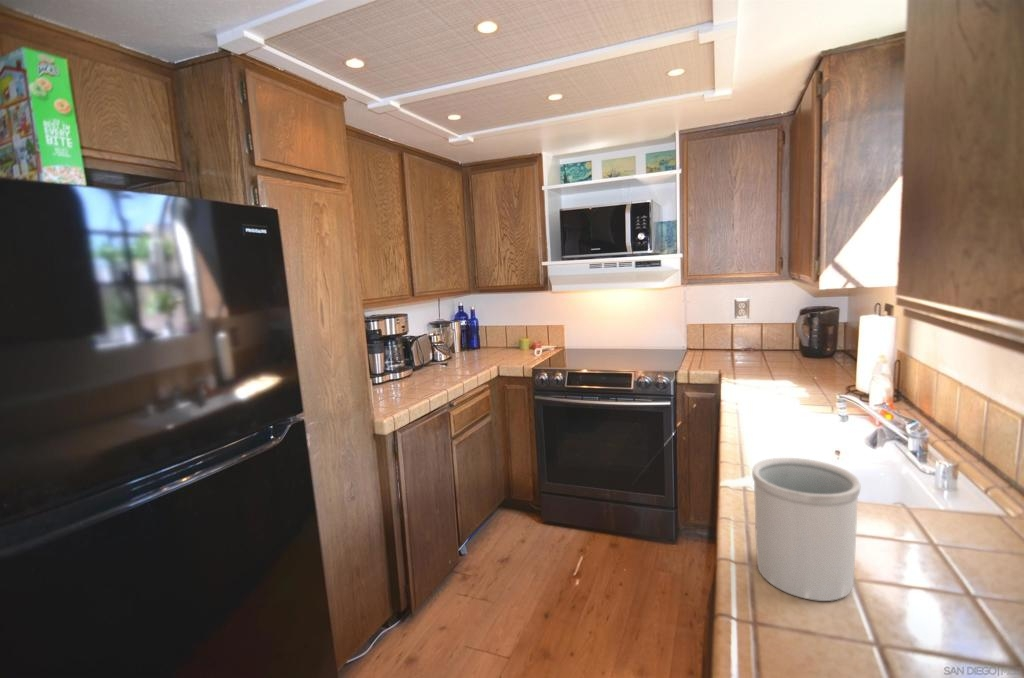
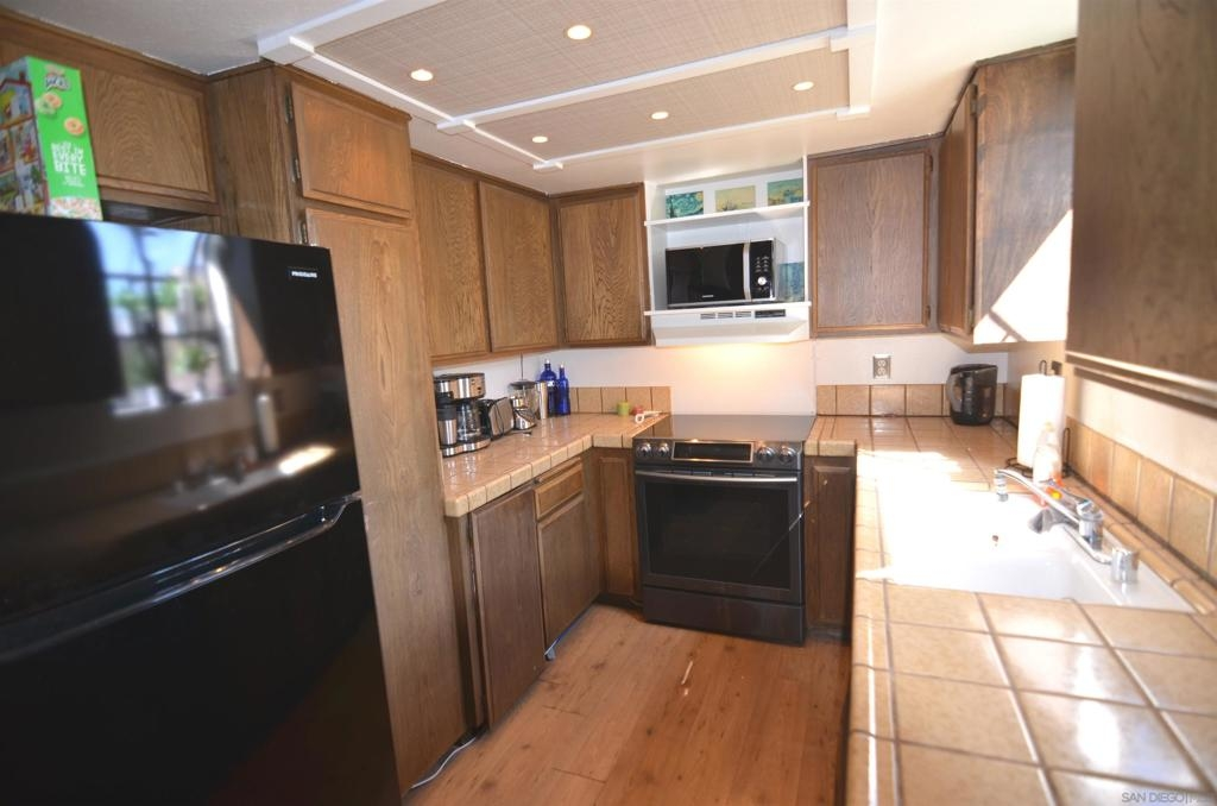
- utensil holder (803, 525)
